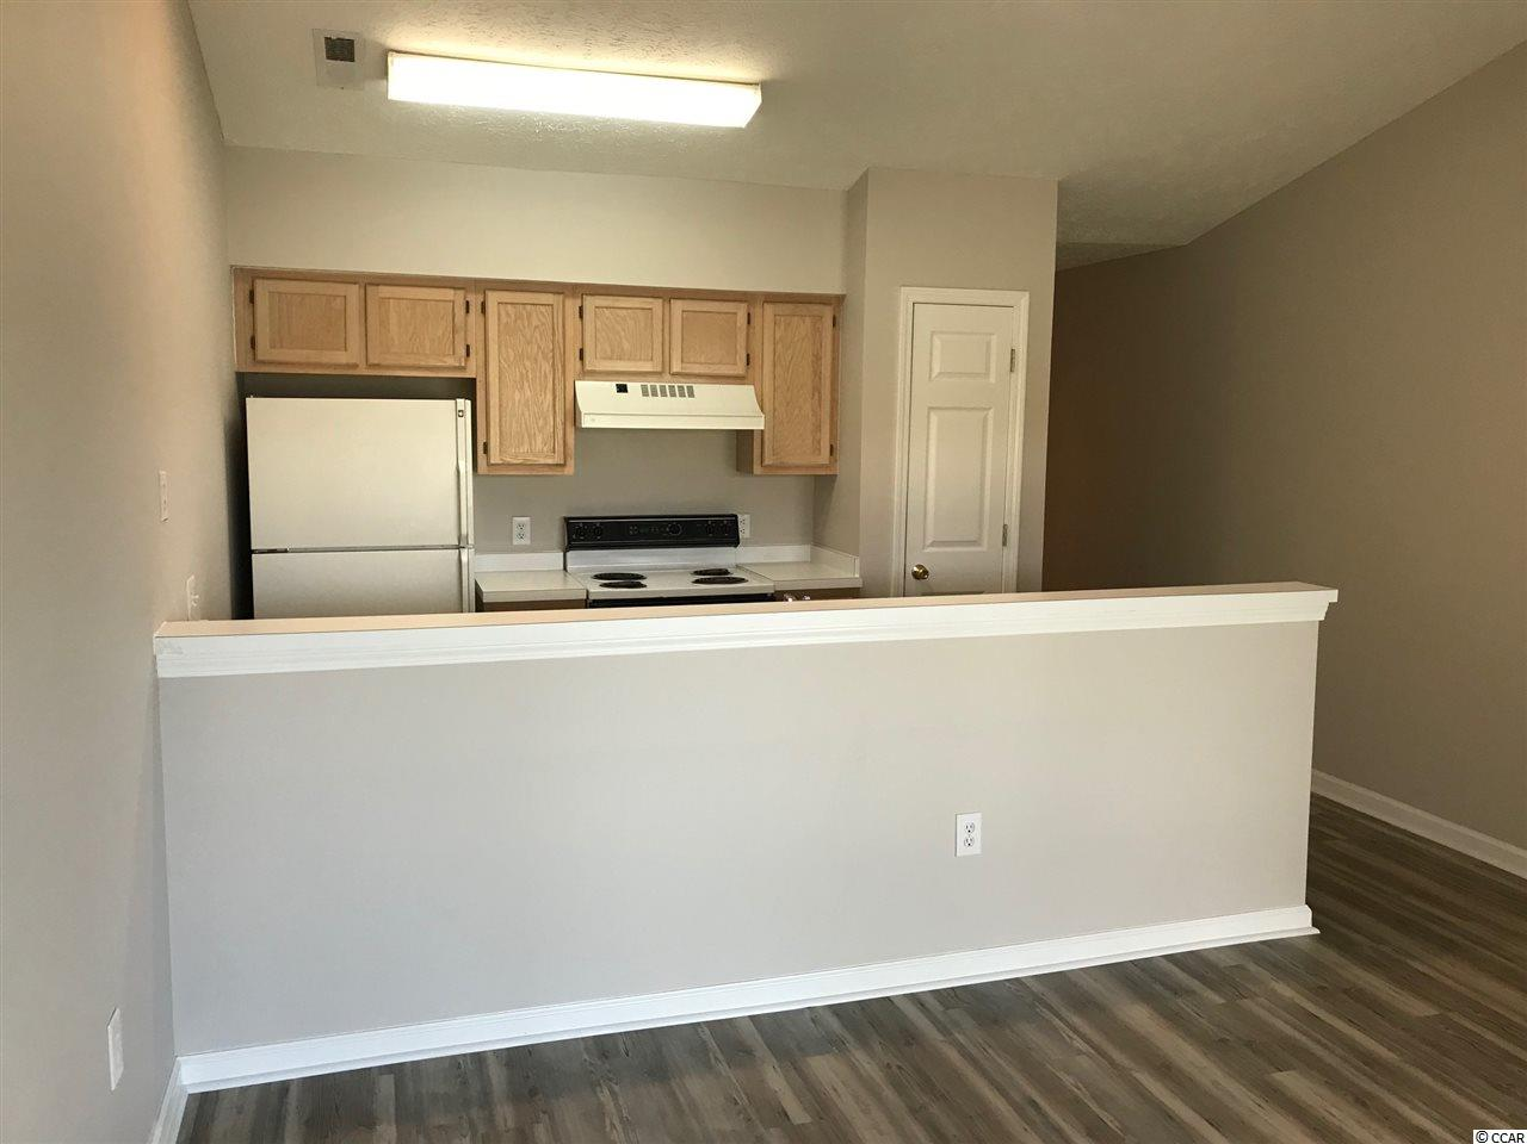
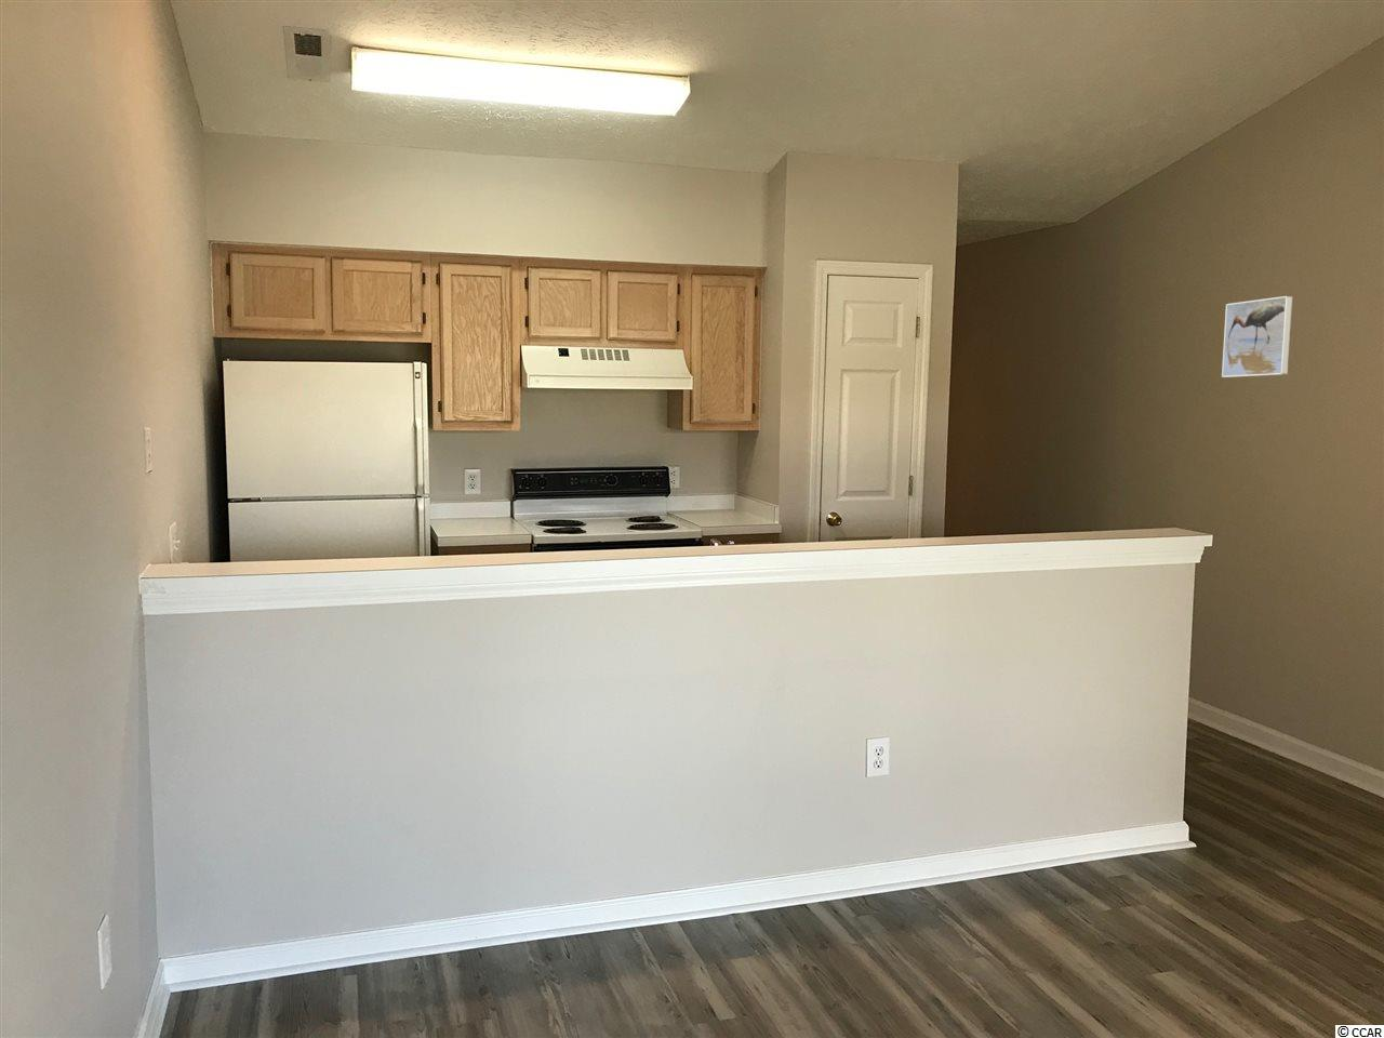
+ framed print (1255, 337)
